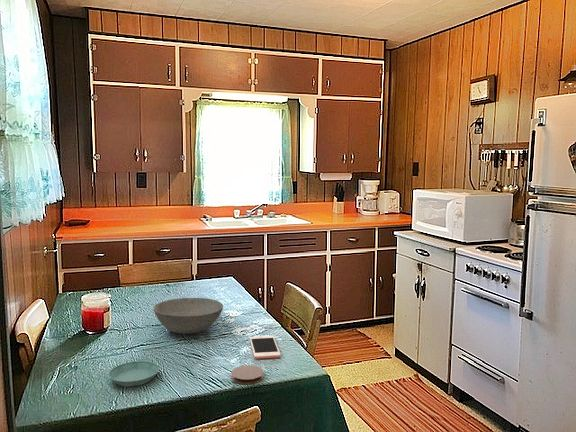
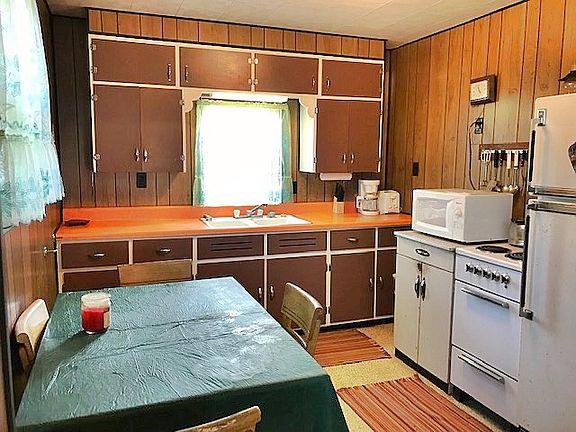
- cell phone (264, 346)
- saucer (134, 374)
- coaster (247, 374)
- bowl (189, 317)
